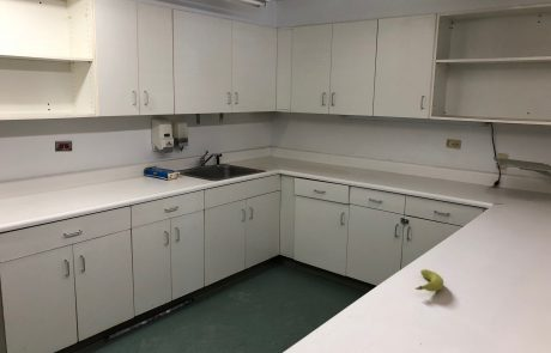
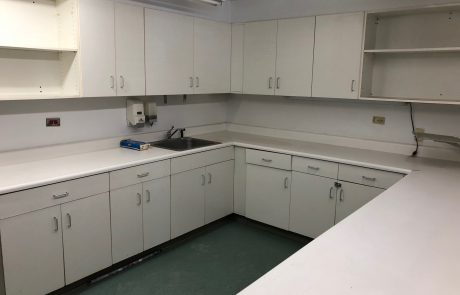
- fruit (425, 278)
